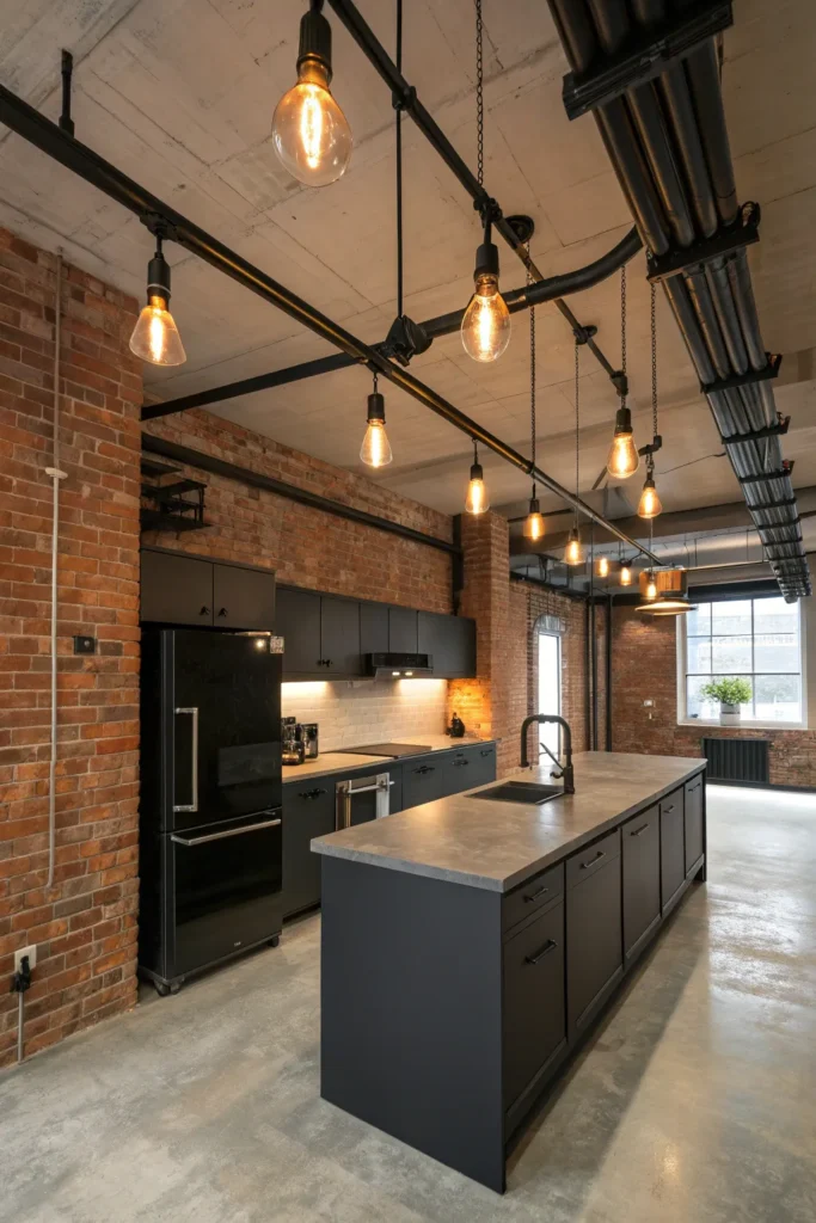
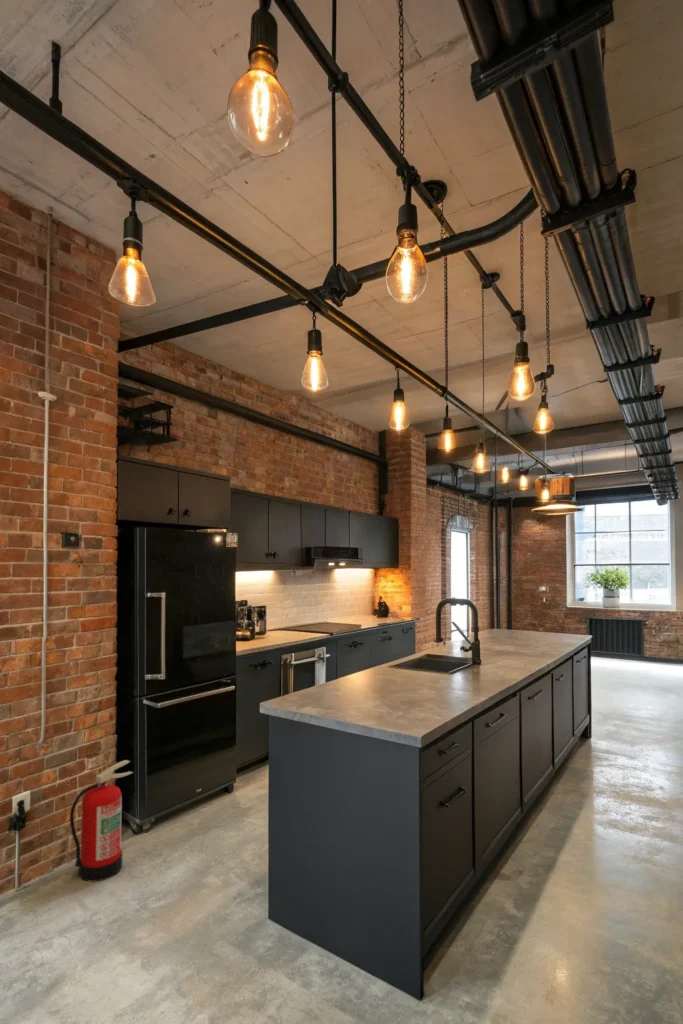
+ fire extinguisher (102, 819)
